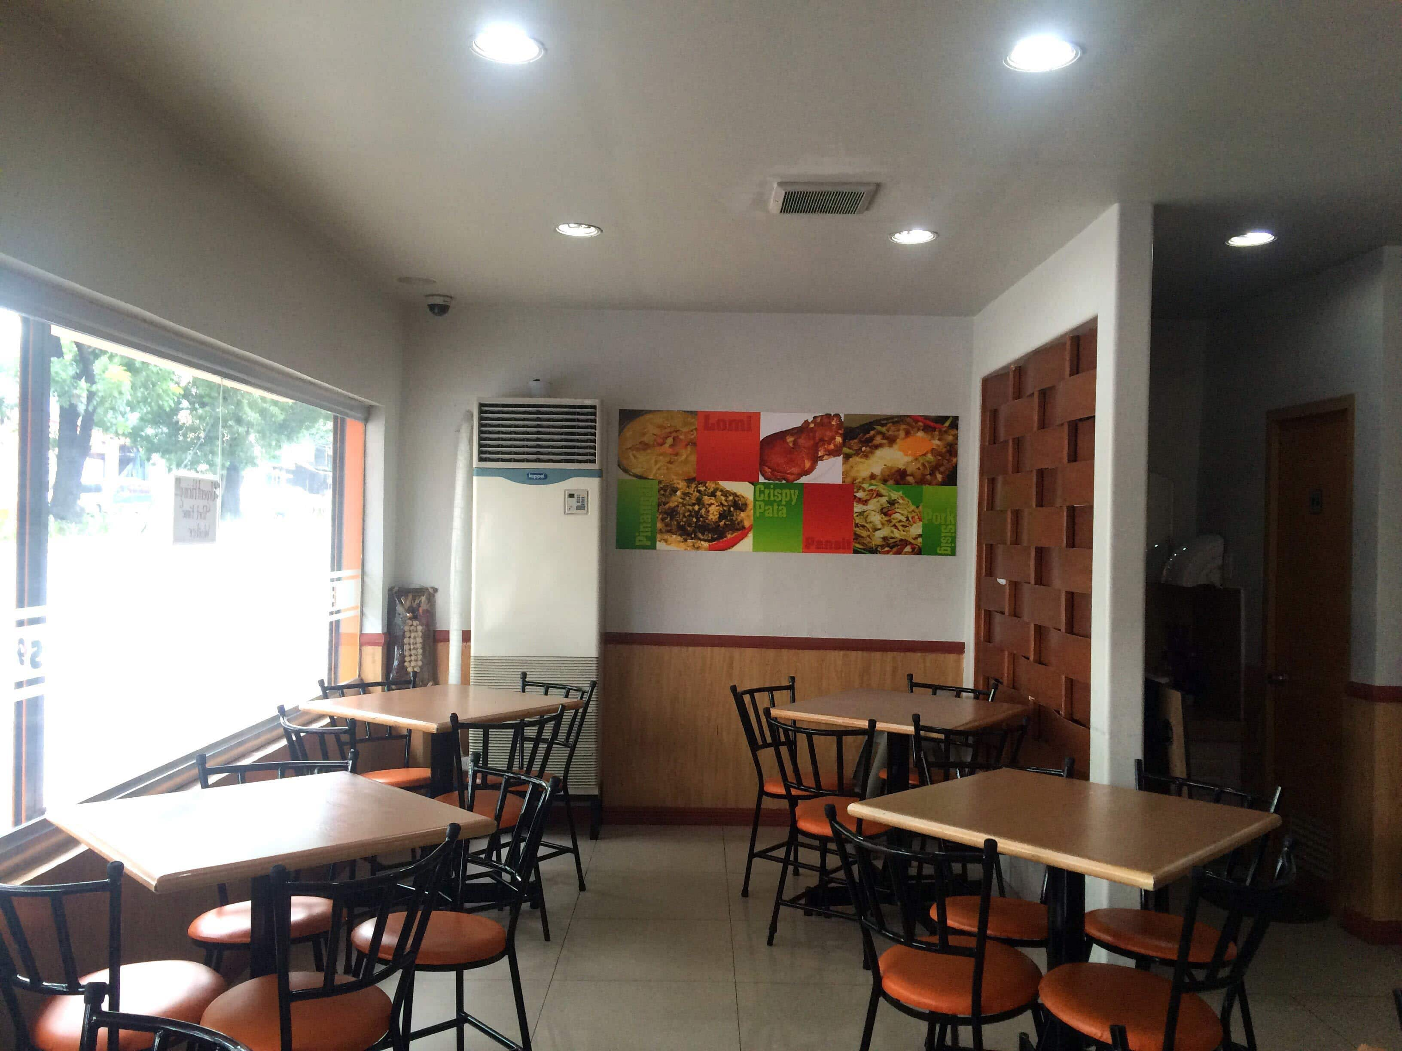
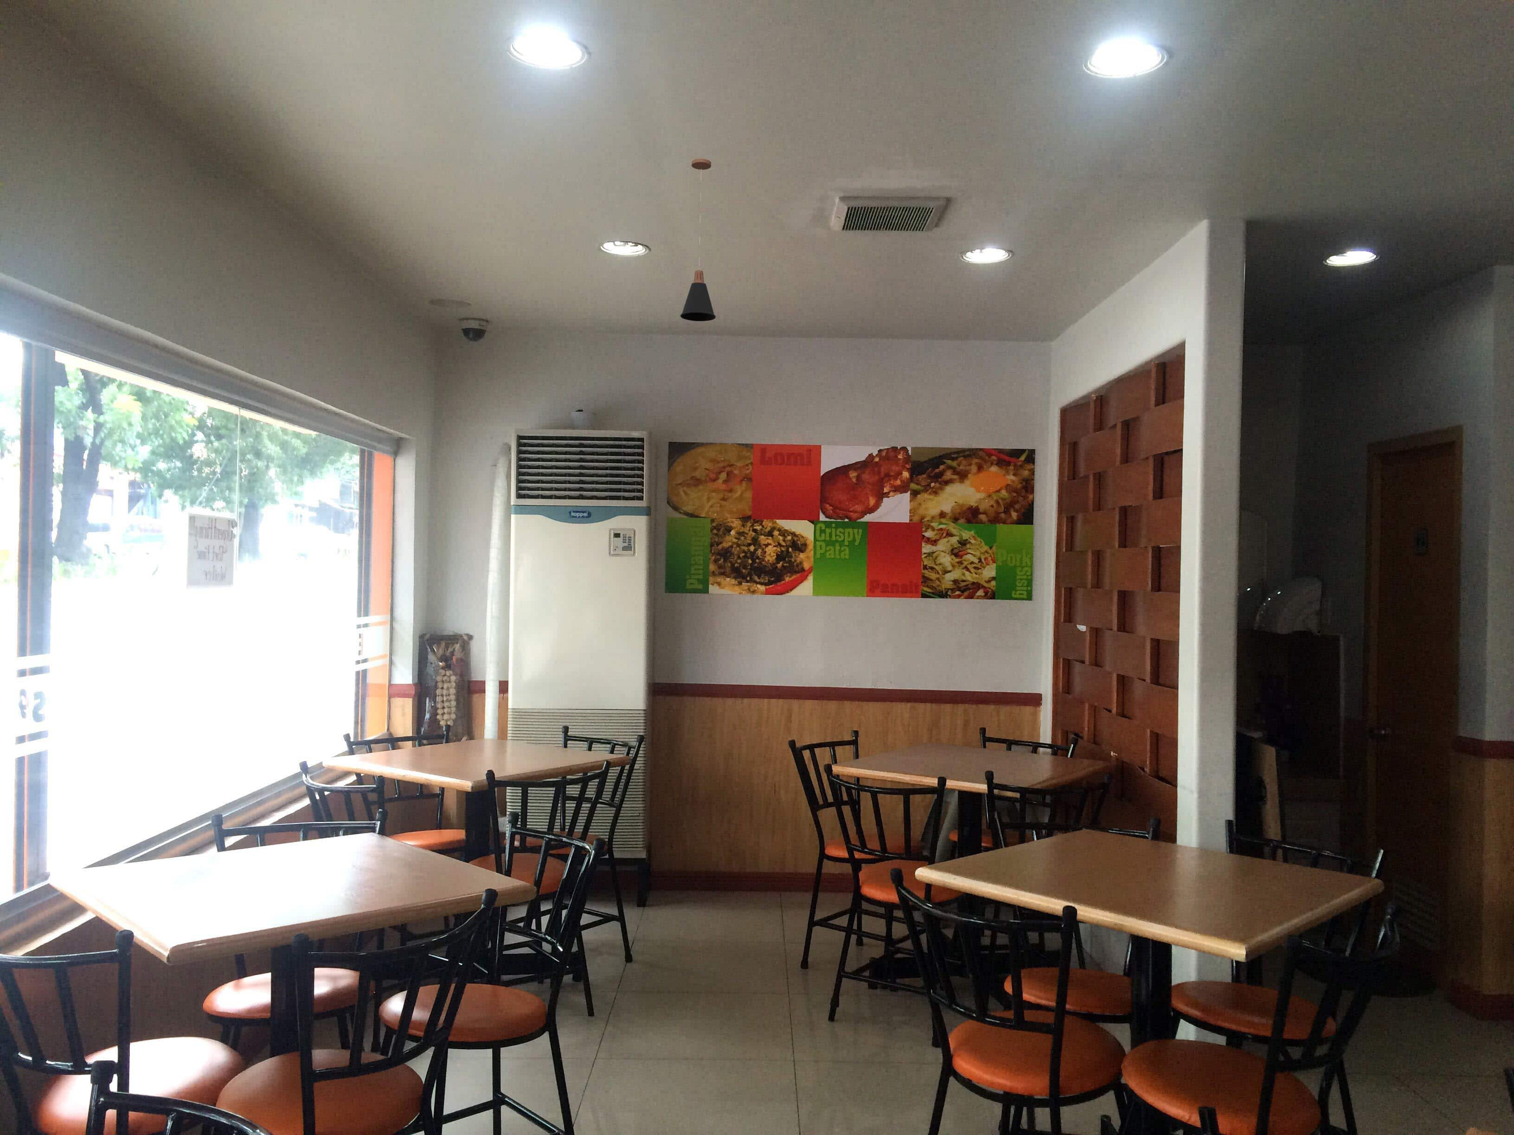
+ pendant lamp (700, 240)
